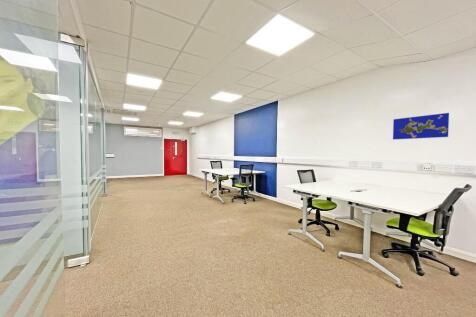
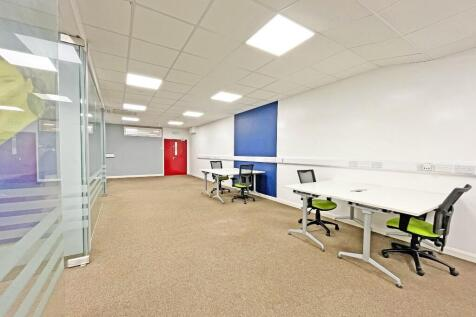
- world map (418, 127)
